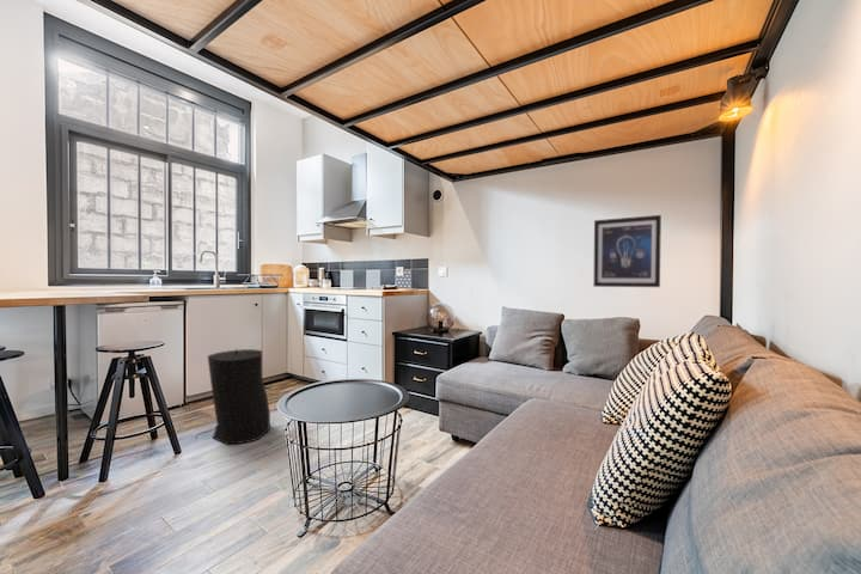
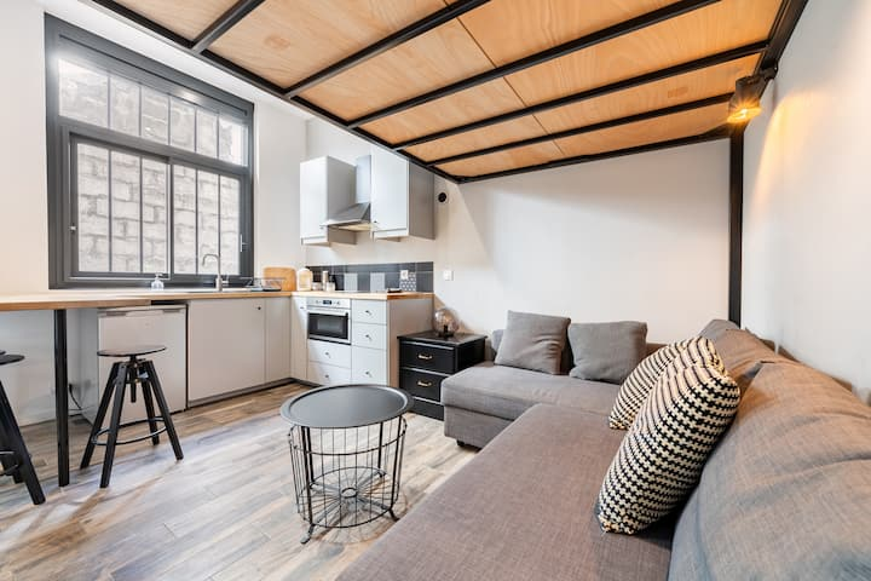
- wall art (625, 252)
- trash can (239, 390)
